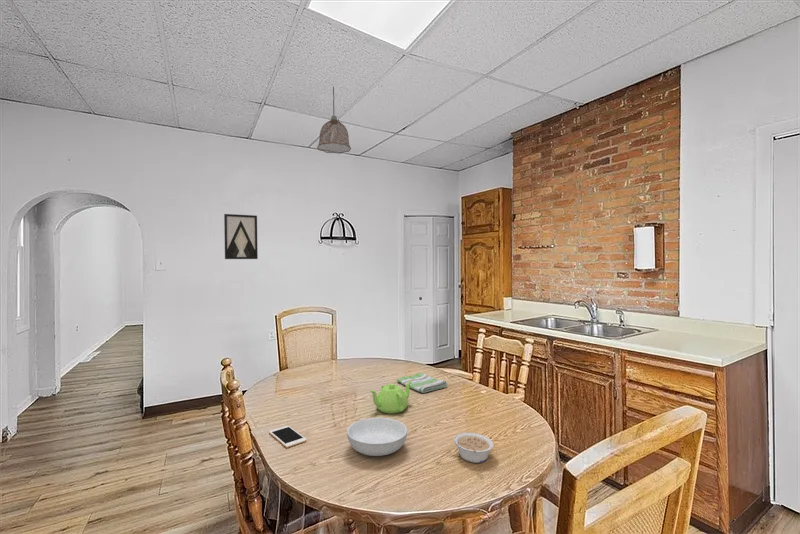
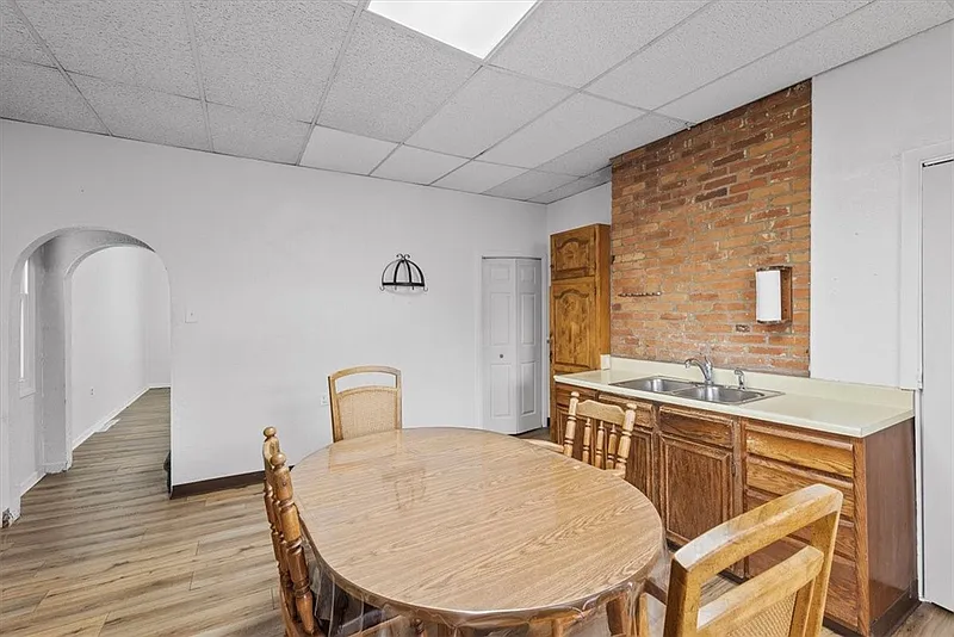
- cell phone (287, 436)
- teapot (391, 396)
- wall art (241, 237)
- serving bowl (377, 439)
- pendant lamp (333, 117)
- dish towel (421, 381)
- legume (474, 447)
